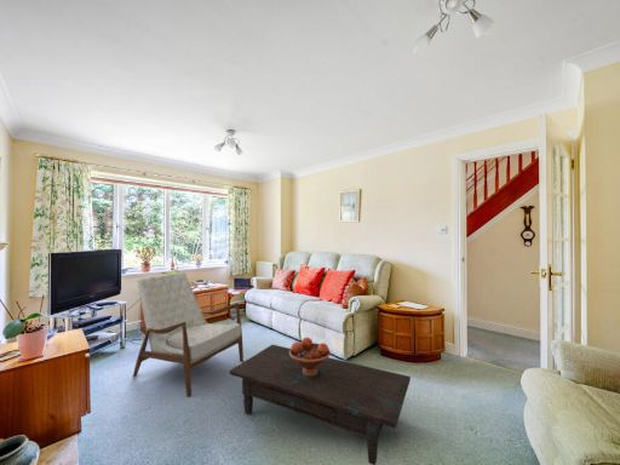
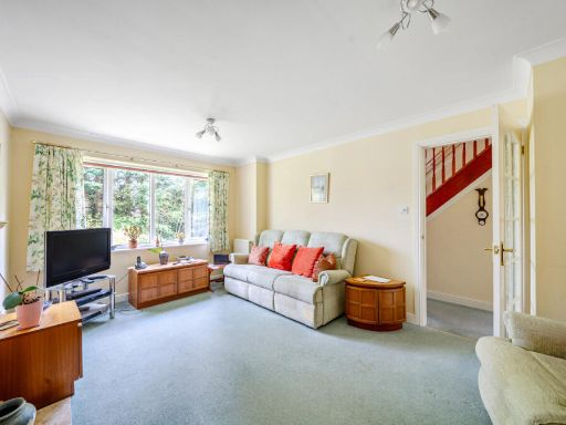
- fruit bowl (309, 357)
- armchair (186, 322)
- coffee table (317, 394)
